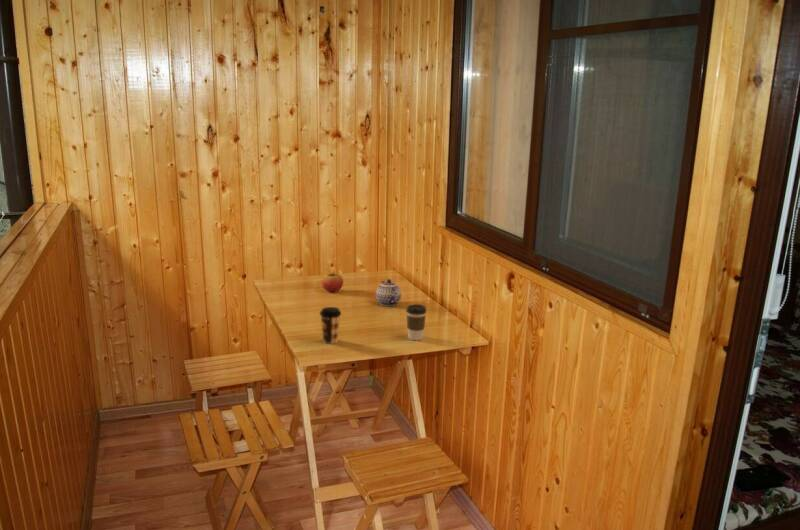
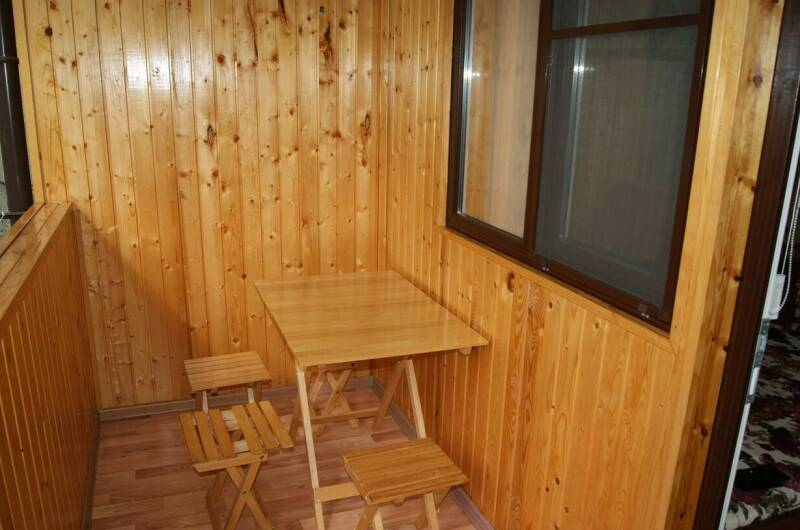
- coffee cup (415, 322)
- fruit (332, 280)
- coffee cup (330, 325)
- teapot (388, 291)
